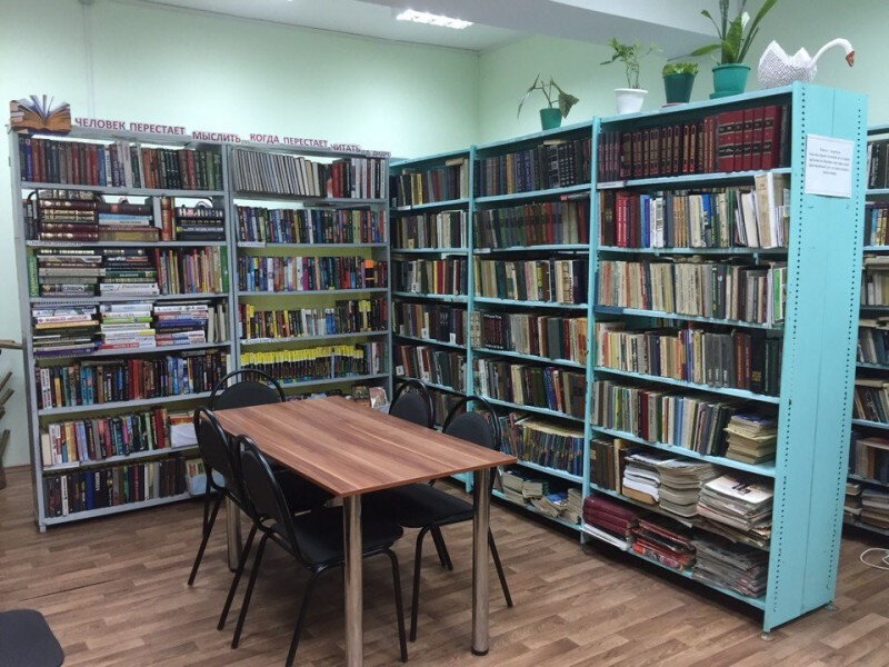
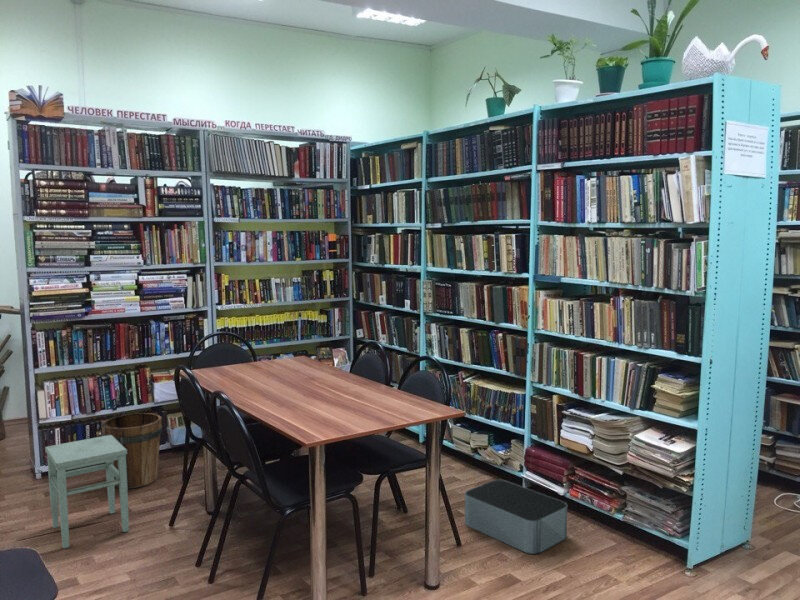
+ stool (88, 488)
+ bucket (133, 450)
+ storage bin (514, 513)
